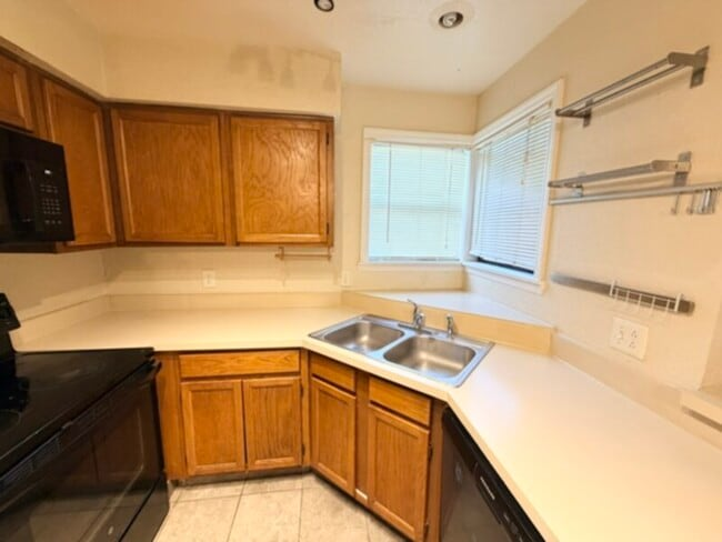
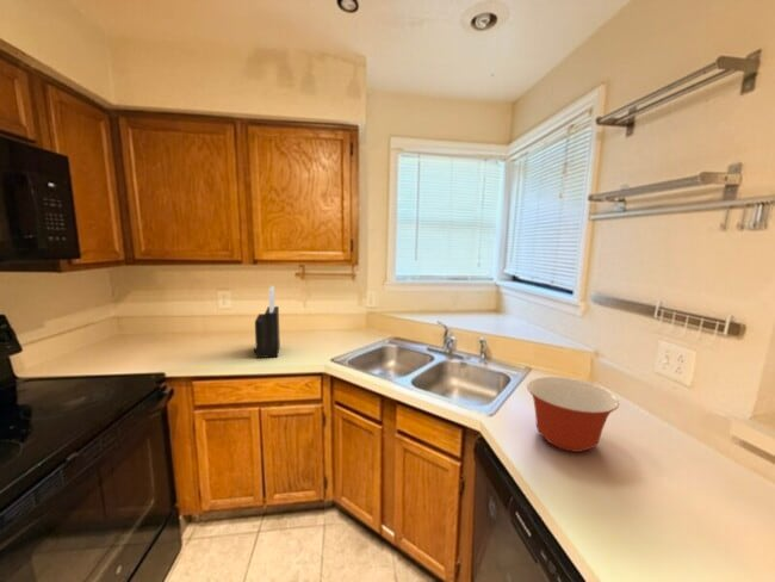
+ knife block (265, 320)
+ mixing bowl (568, 416)
